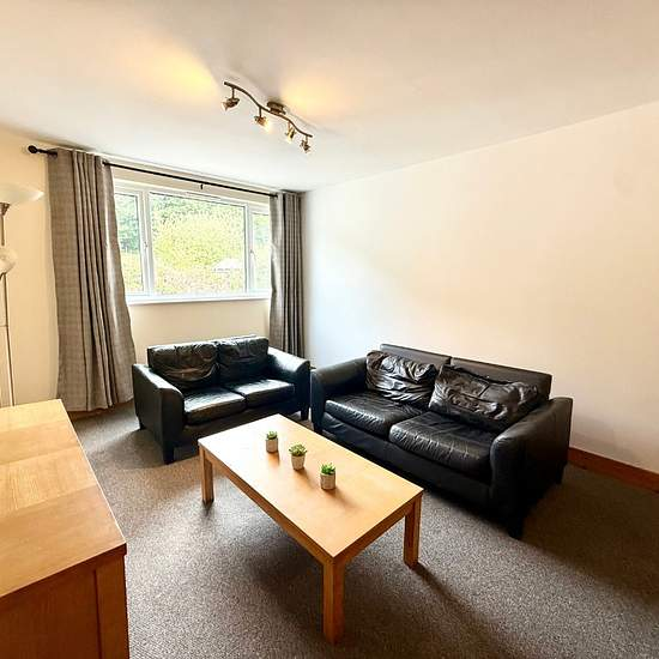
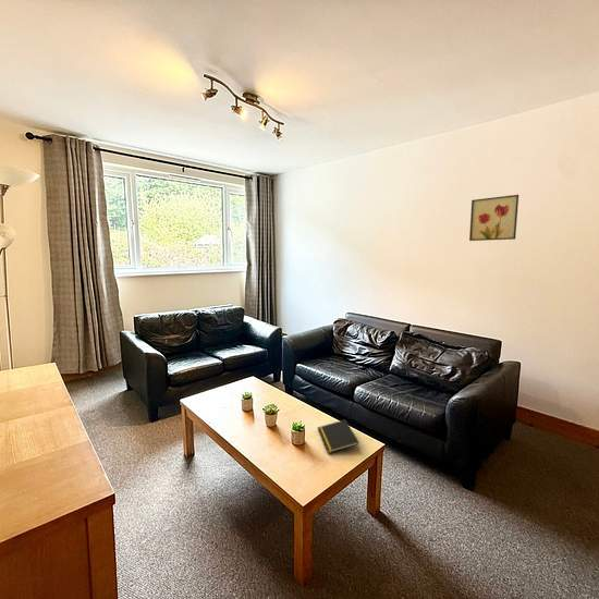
+ wall art (492, 219)
+ notepad (337, 435)
